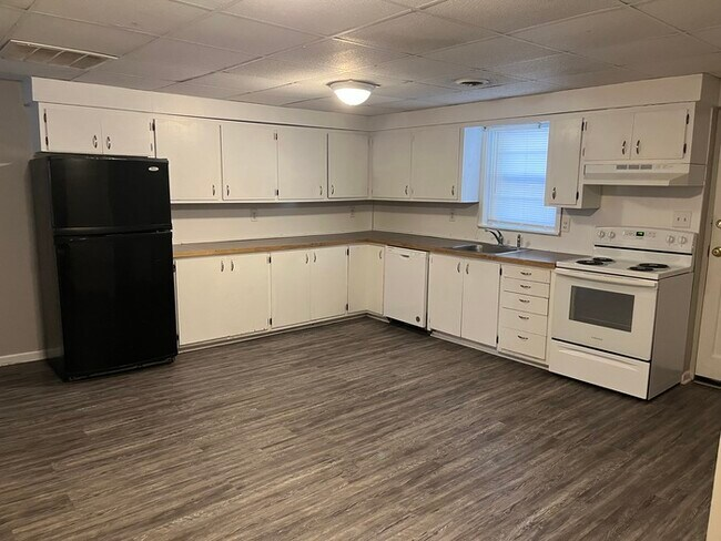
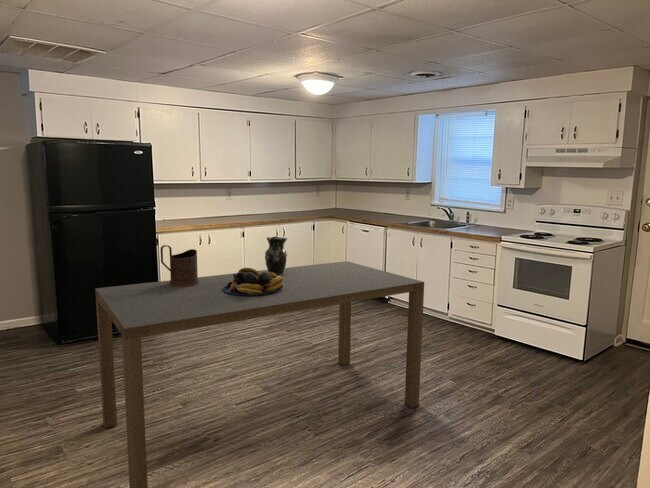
+ cup holder (179, 263)
+ dining table (263, 316)
+ fruit bowl (252, 278)
+ vase (276, 255)
